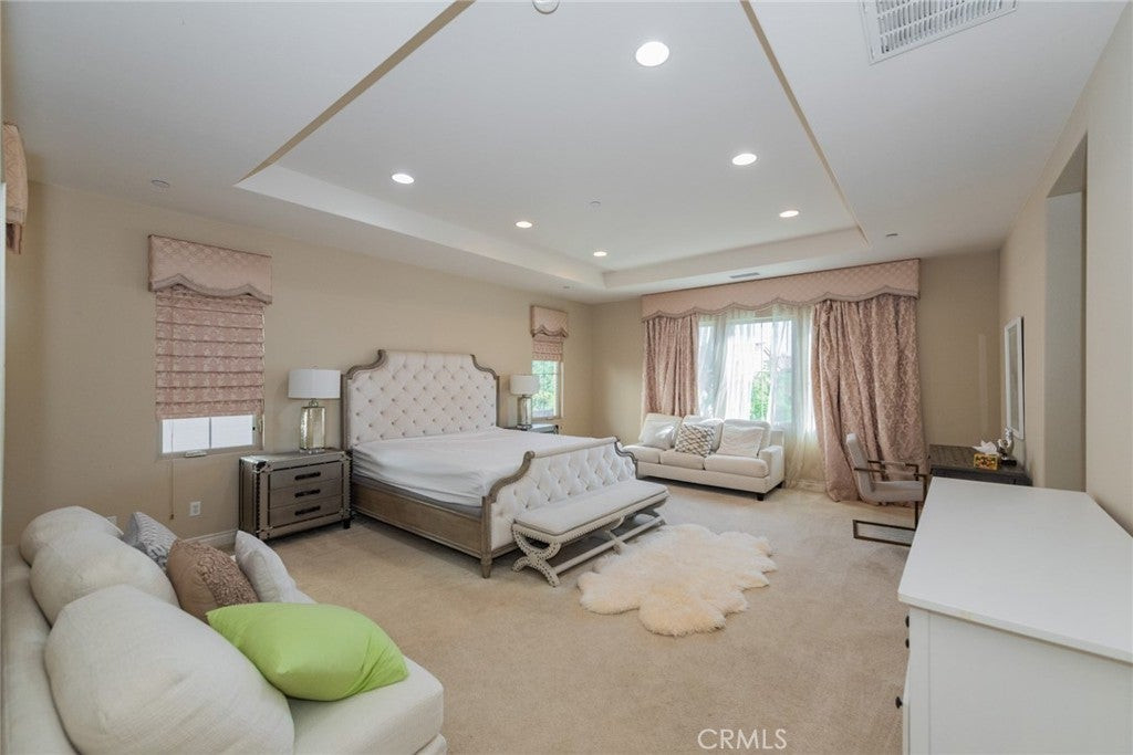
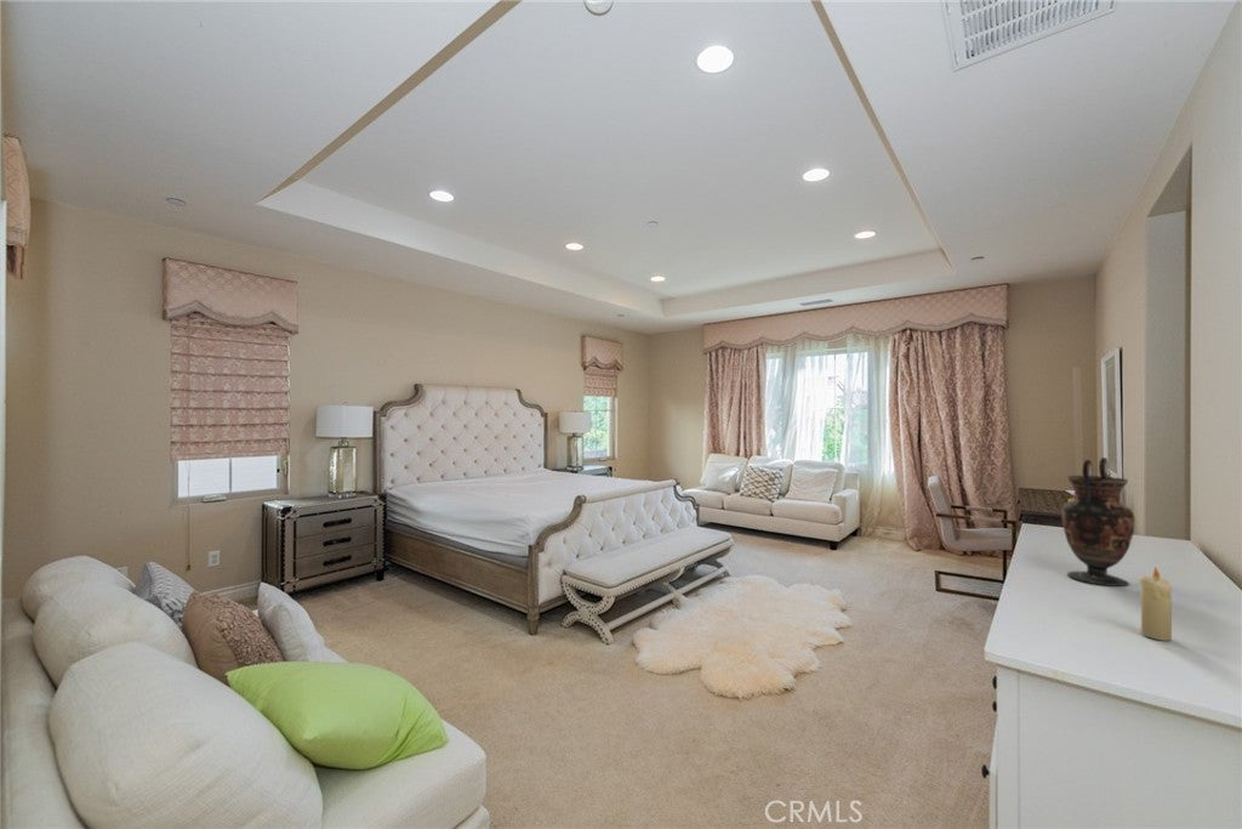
+ candle (1156, 601)
+ vase (1096, 518)
